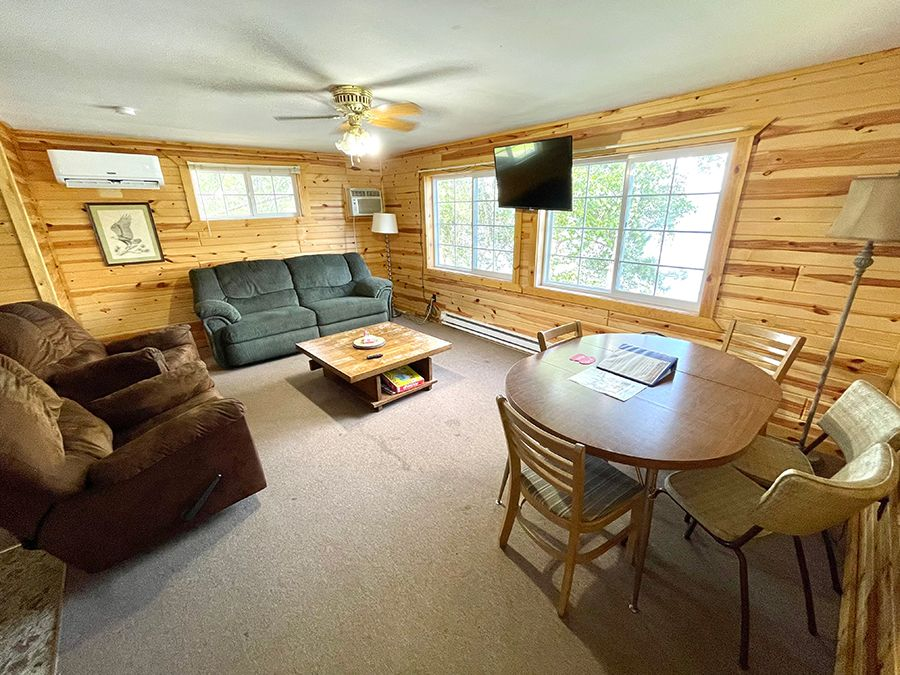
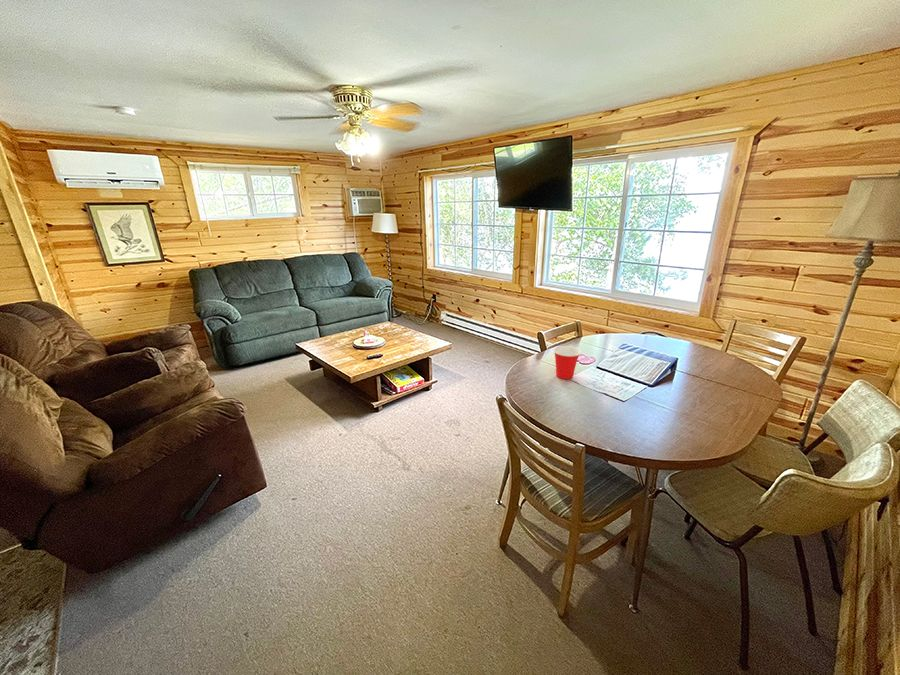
+ cup (565, 363)
